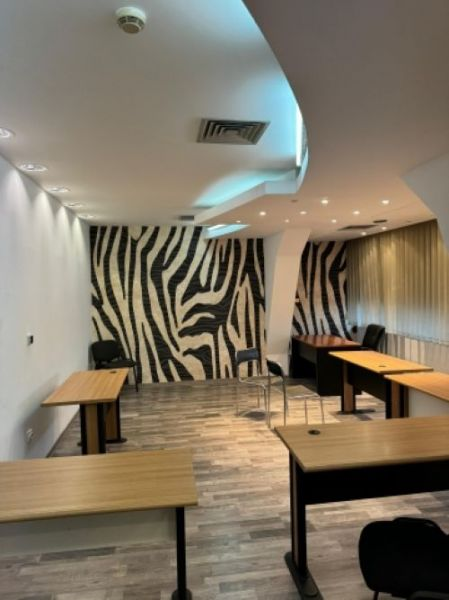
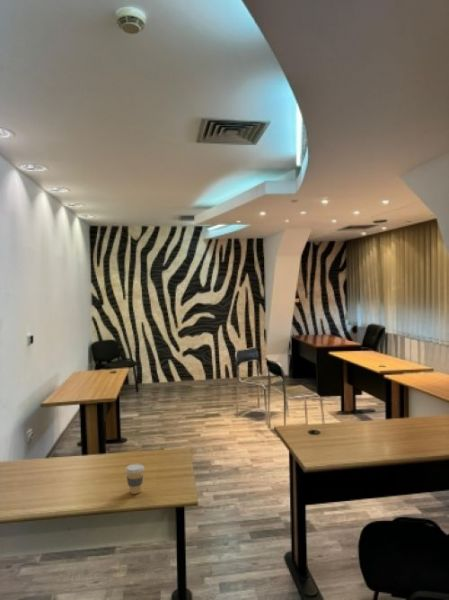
+ coffee cup (135, 479)
